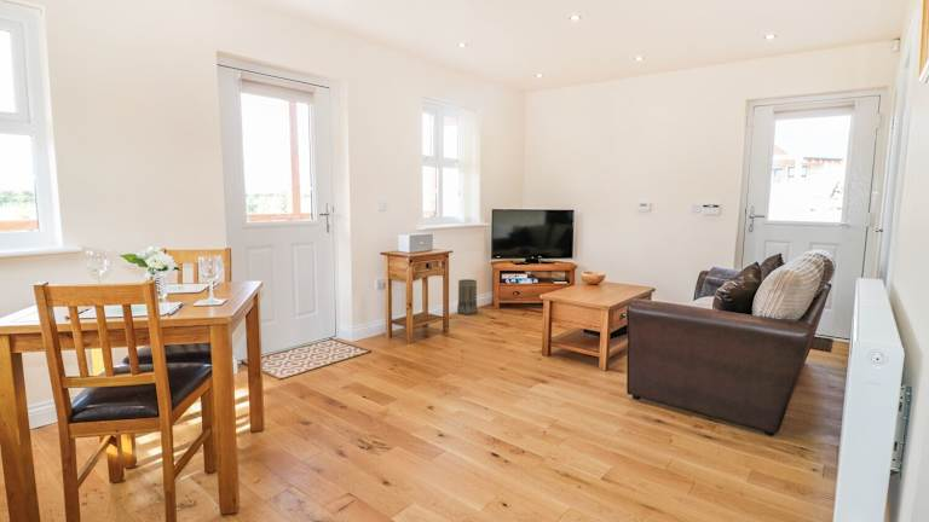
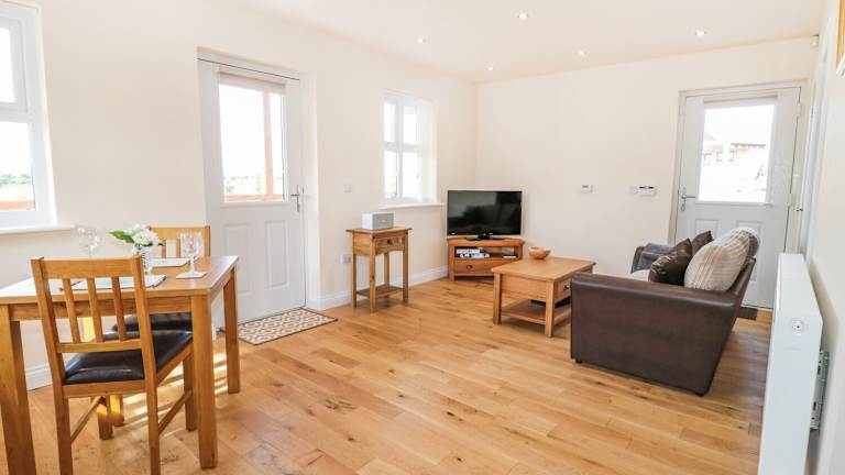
- basket (467, 296)
